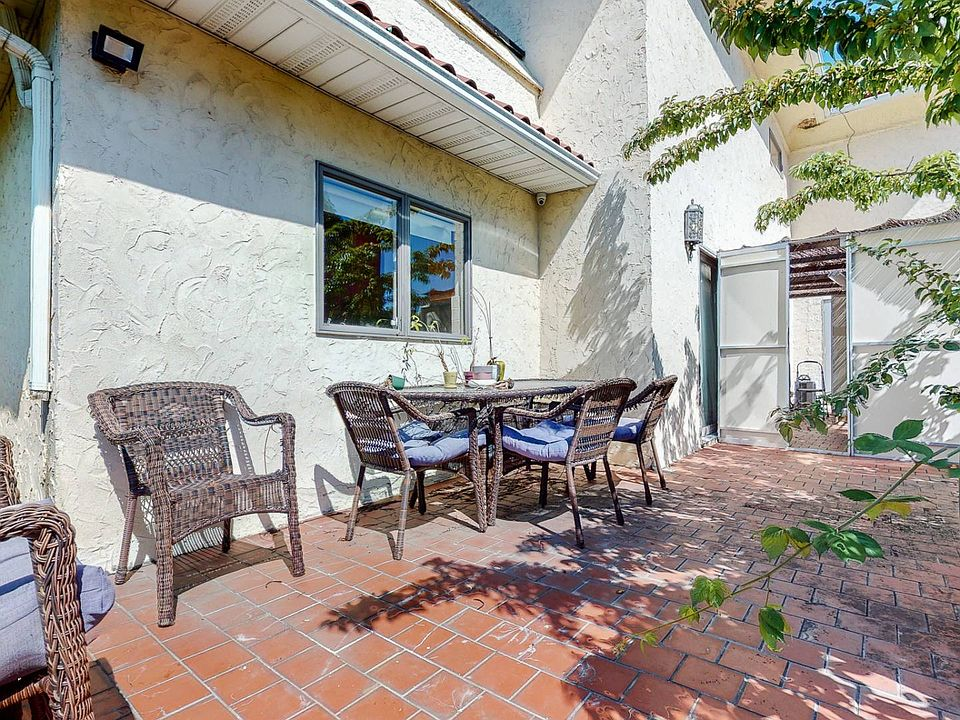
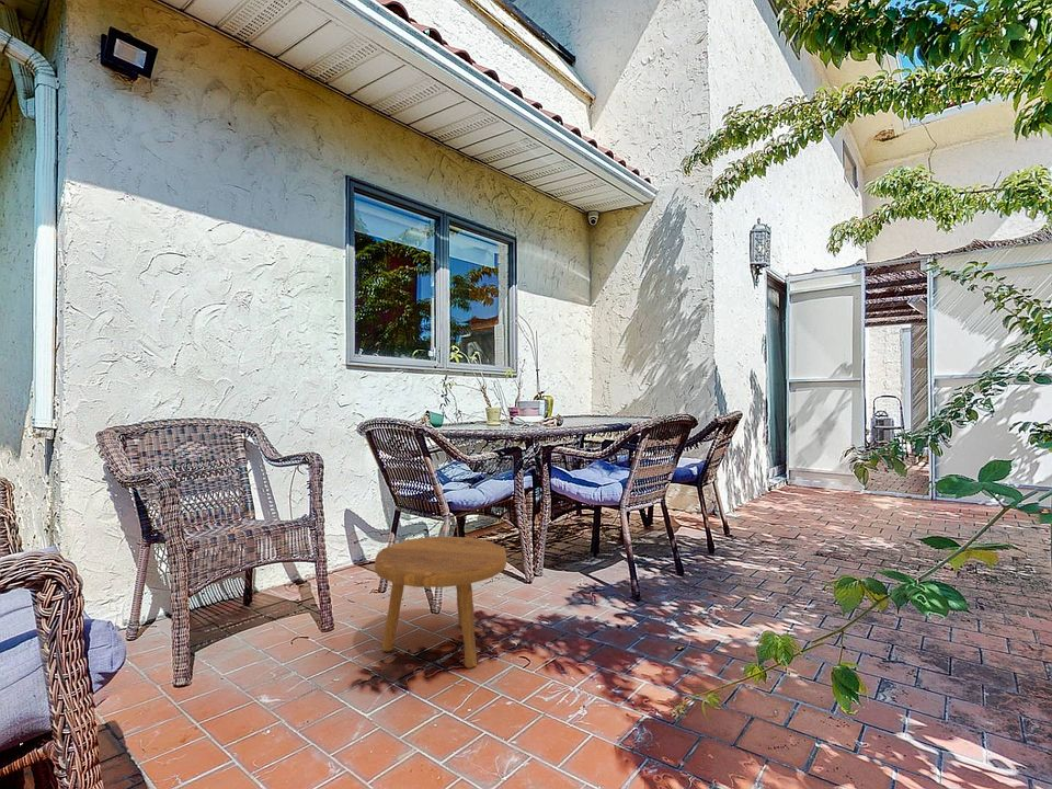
+ footstool (441, 586)
